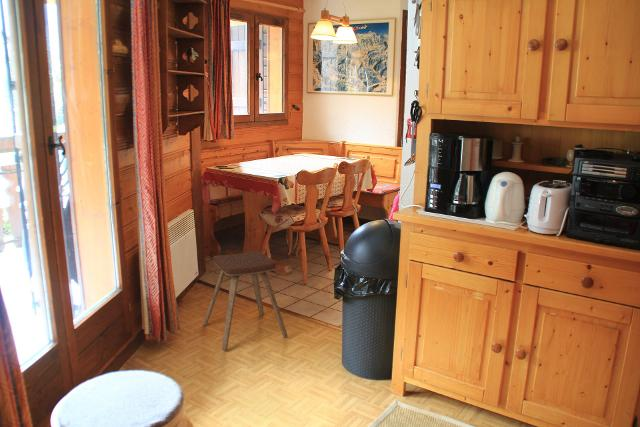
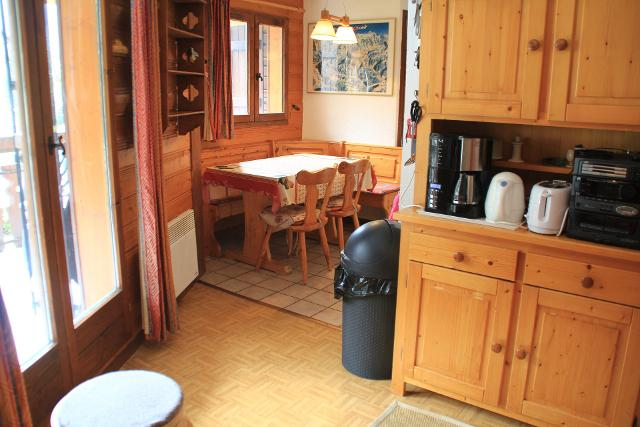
- music stool (235, 295)
